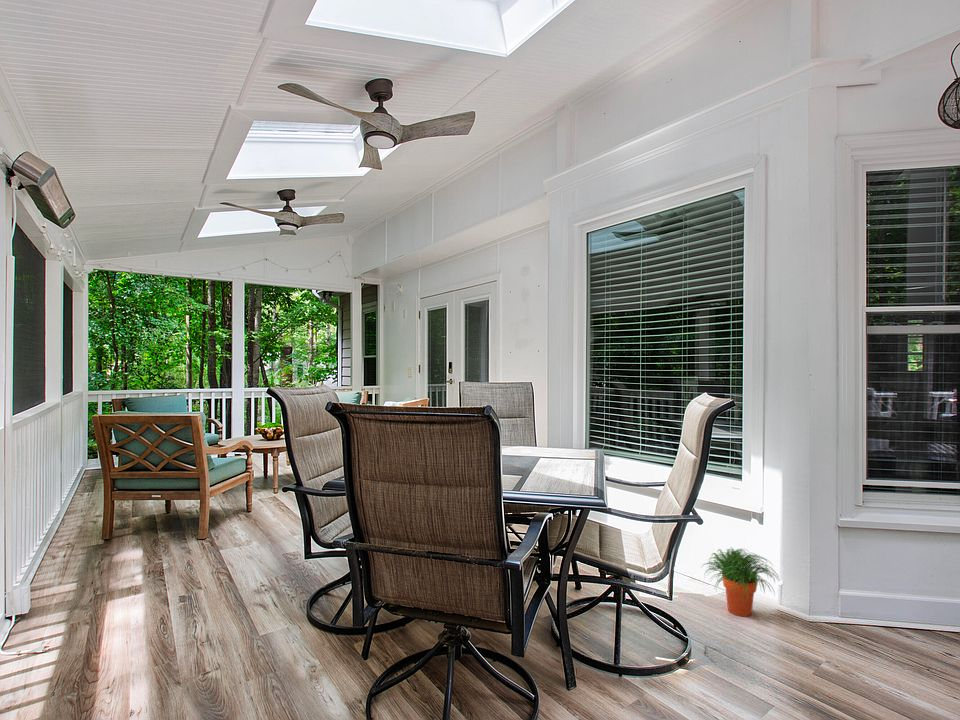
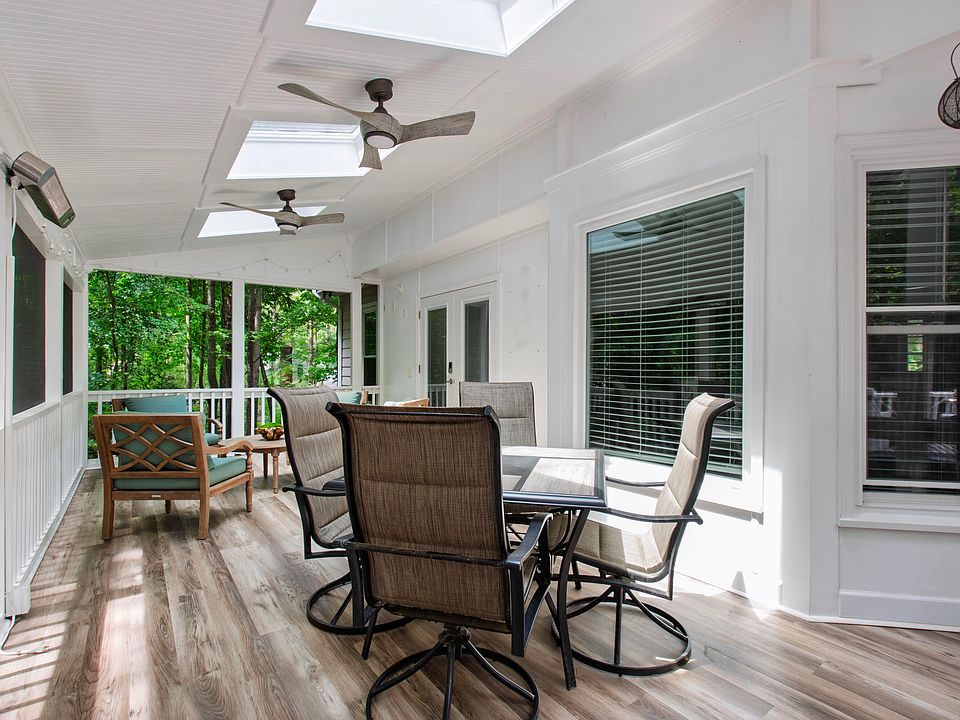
- potted plant (739, 581)
